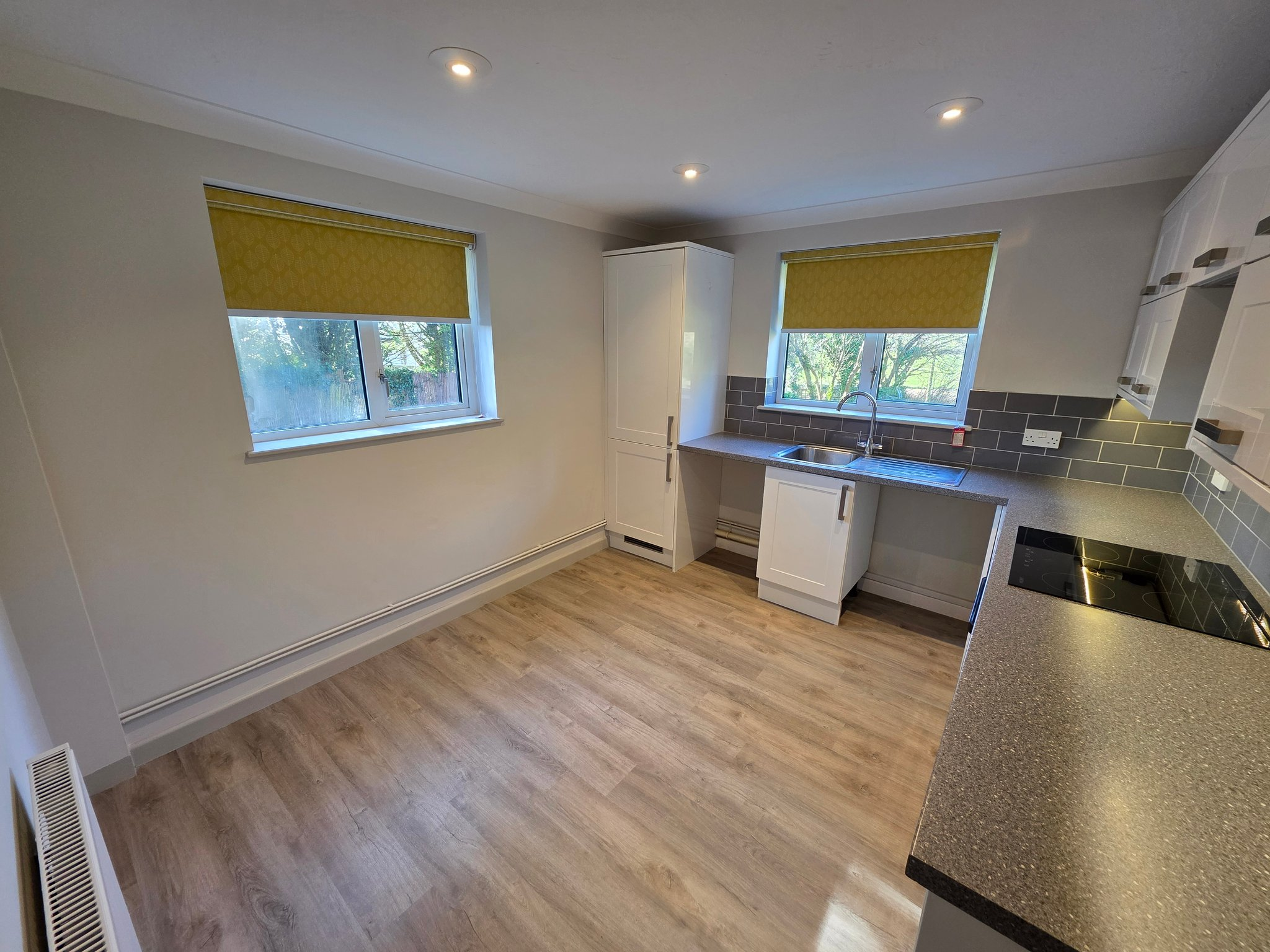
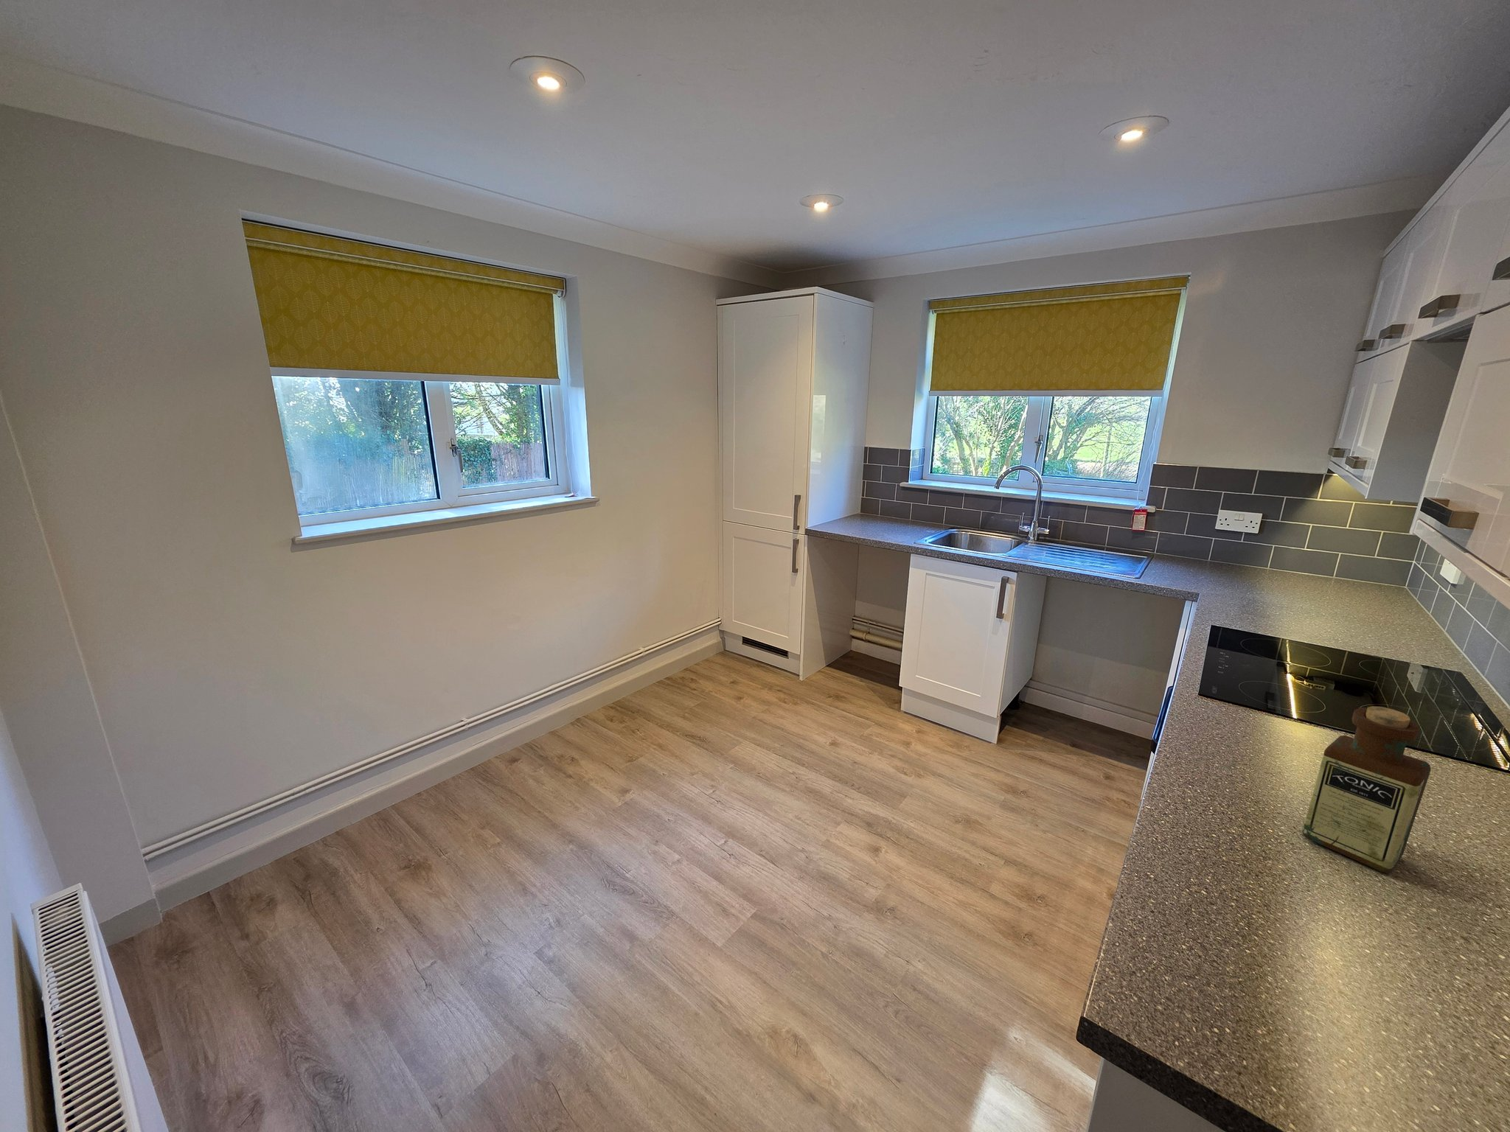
+ bottle (1370, 782)
